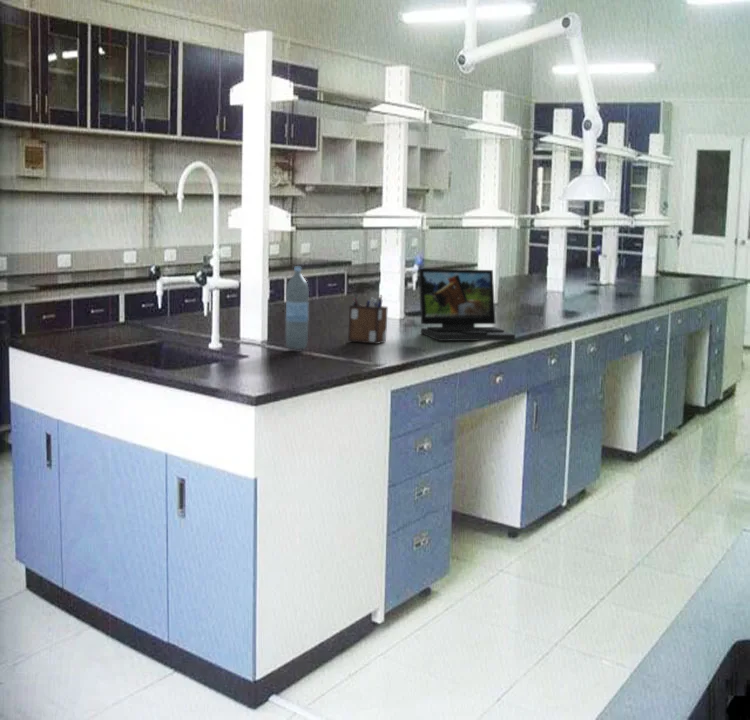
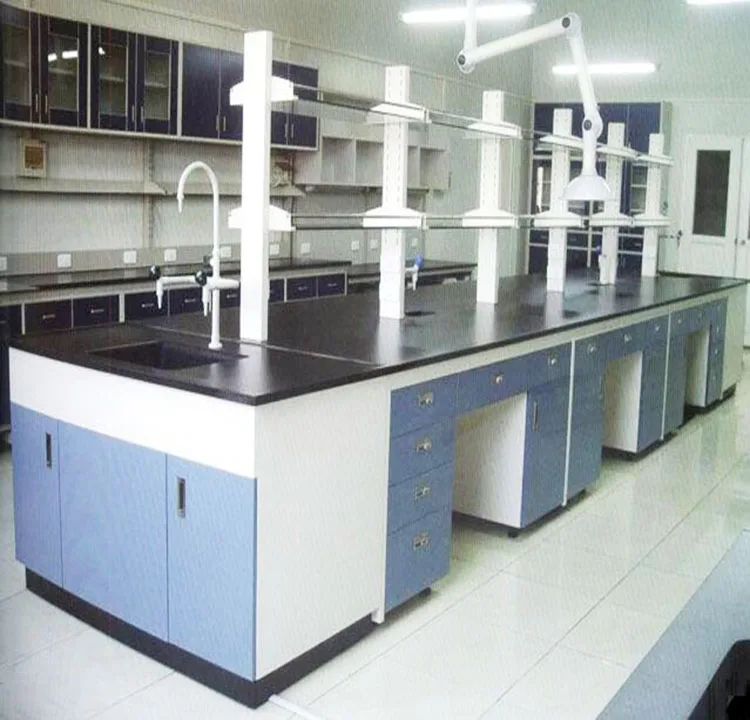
- desk organizer (368, 317)
- laptop (465, 303)
- water bottle (297, 308)
